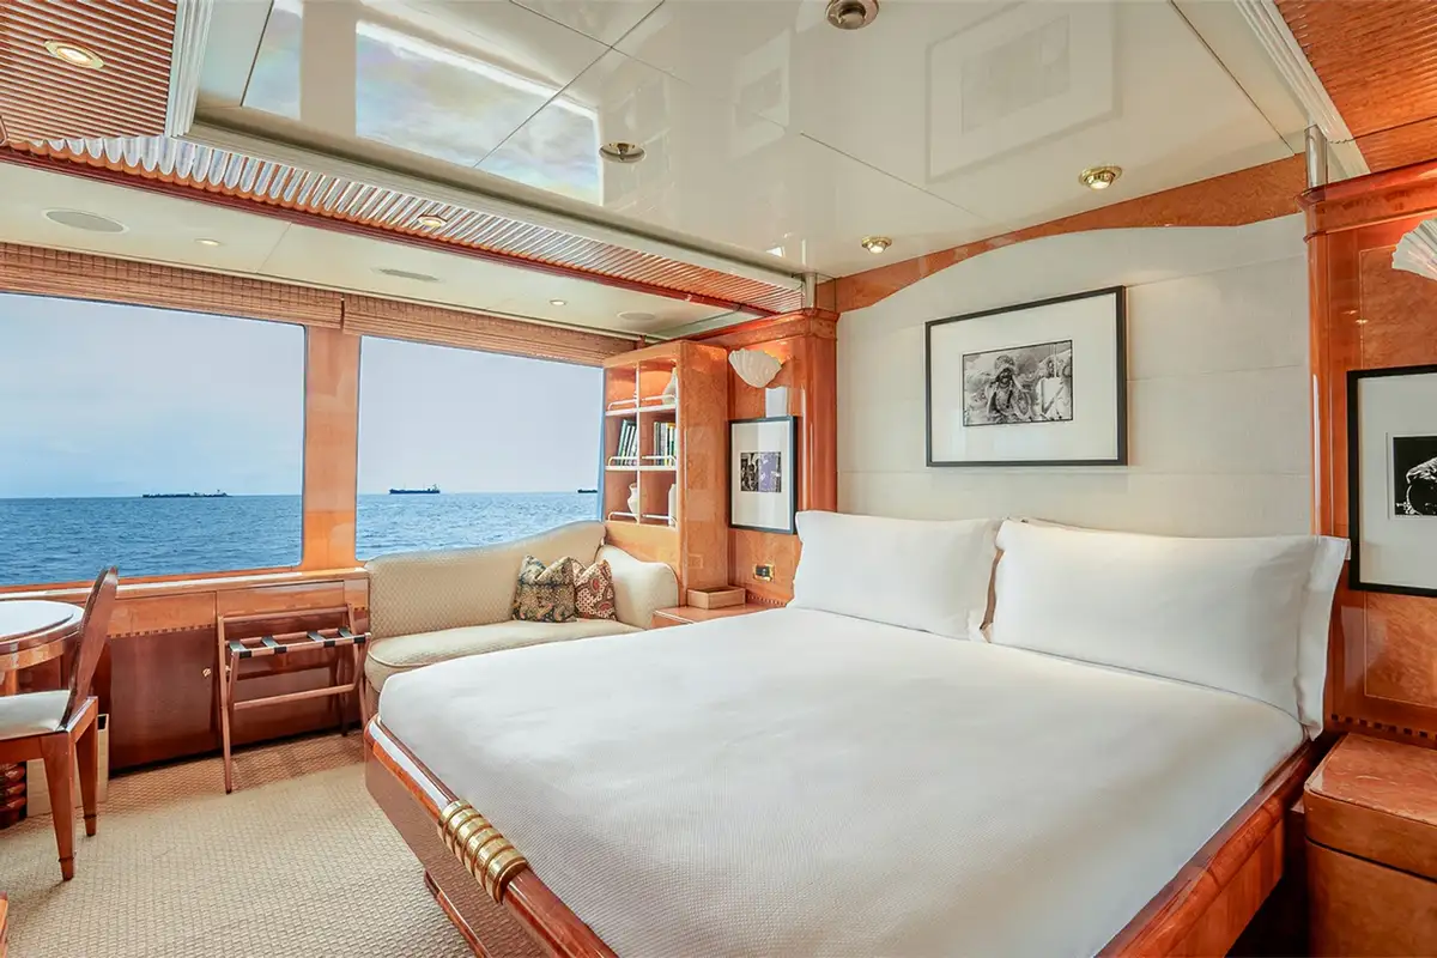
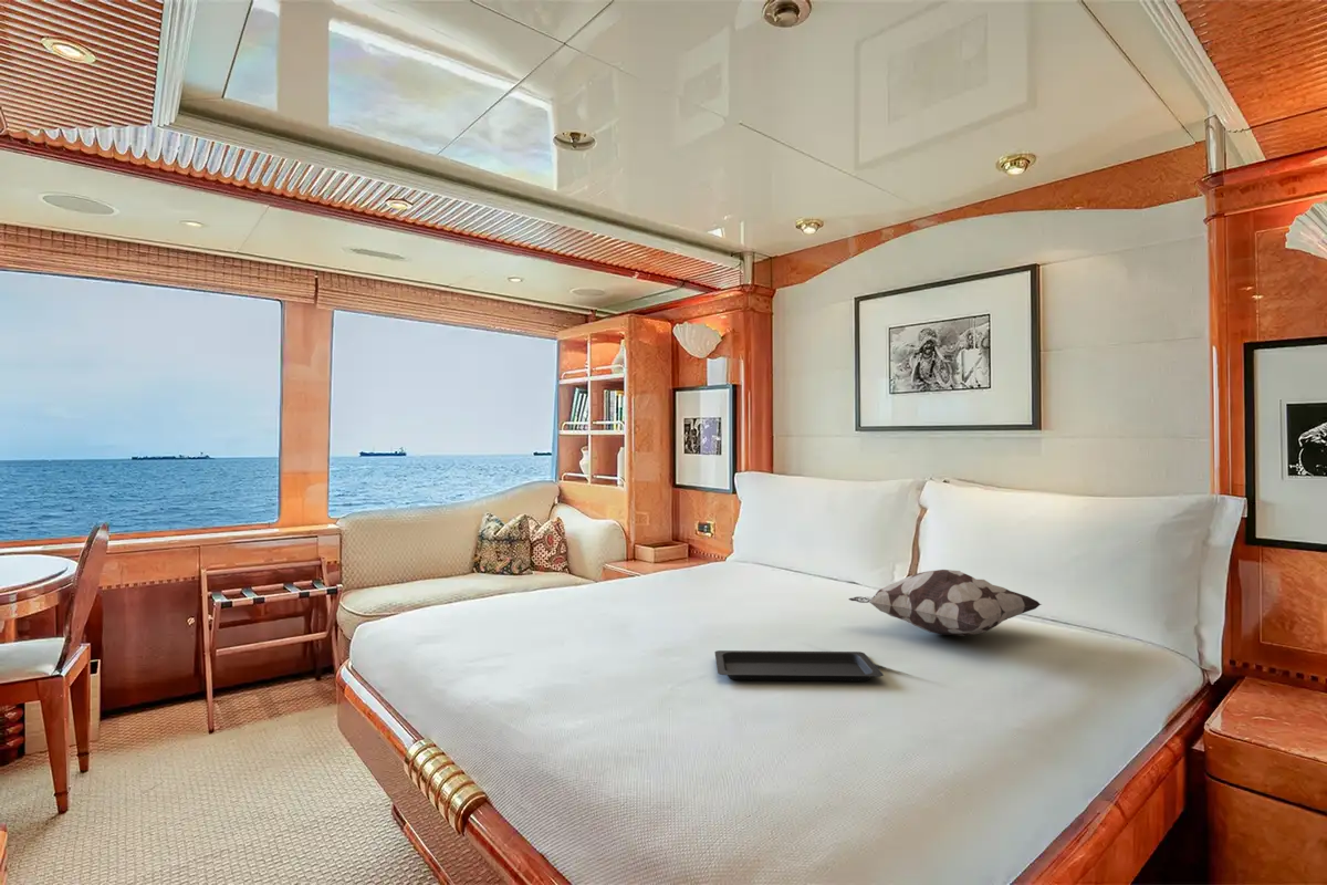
+ decorative pillow (942, 601)
+ serving tray (794, 666)
